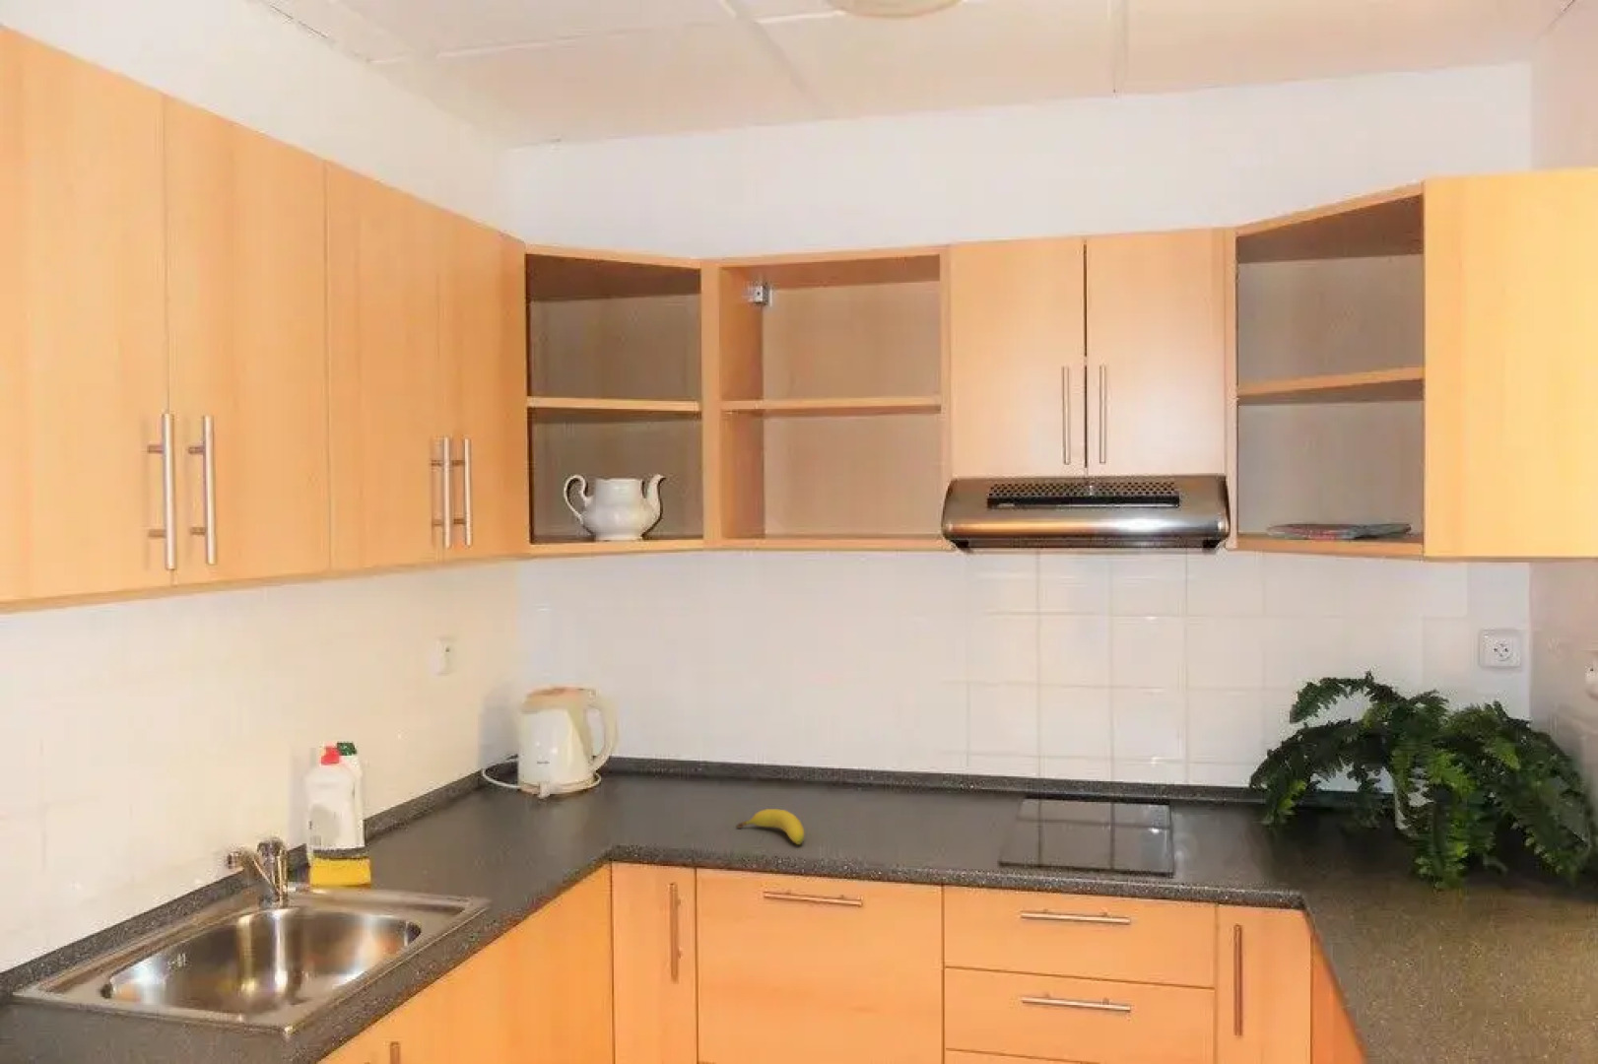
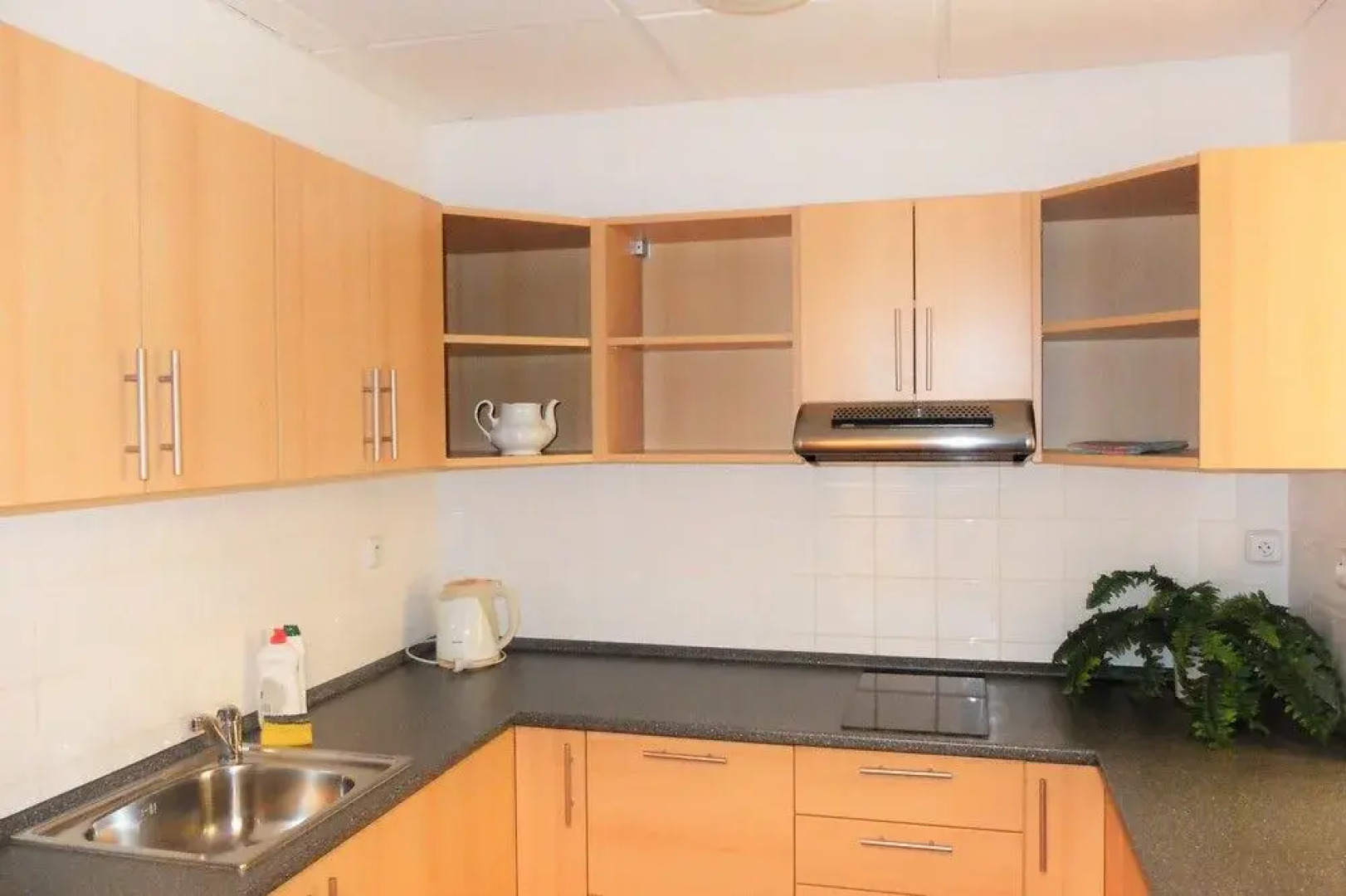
- fruit (779, 824)
